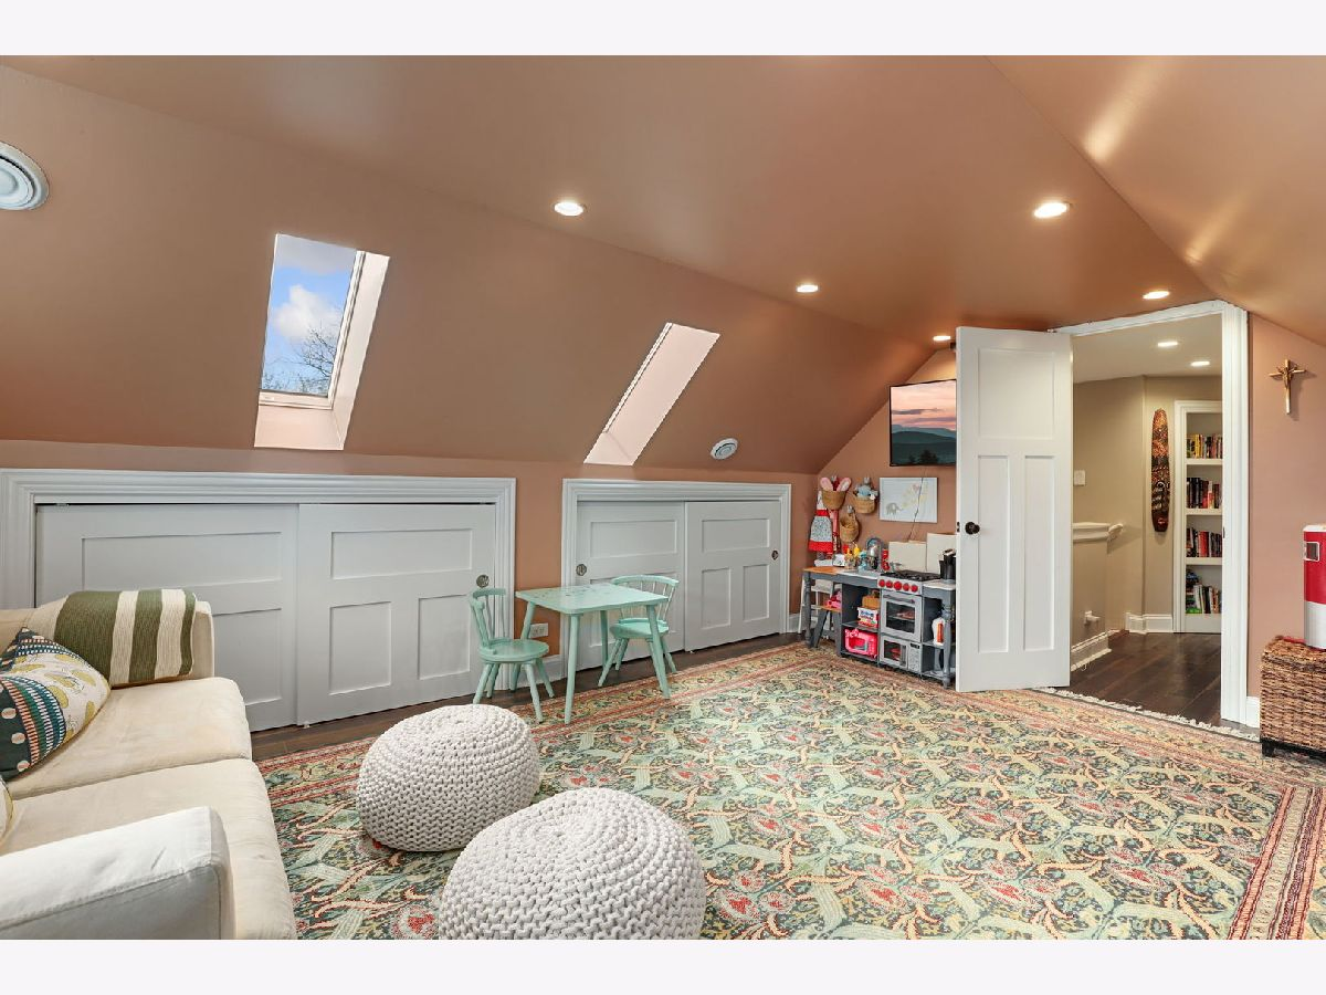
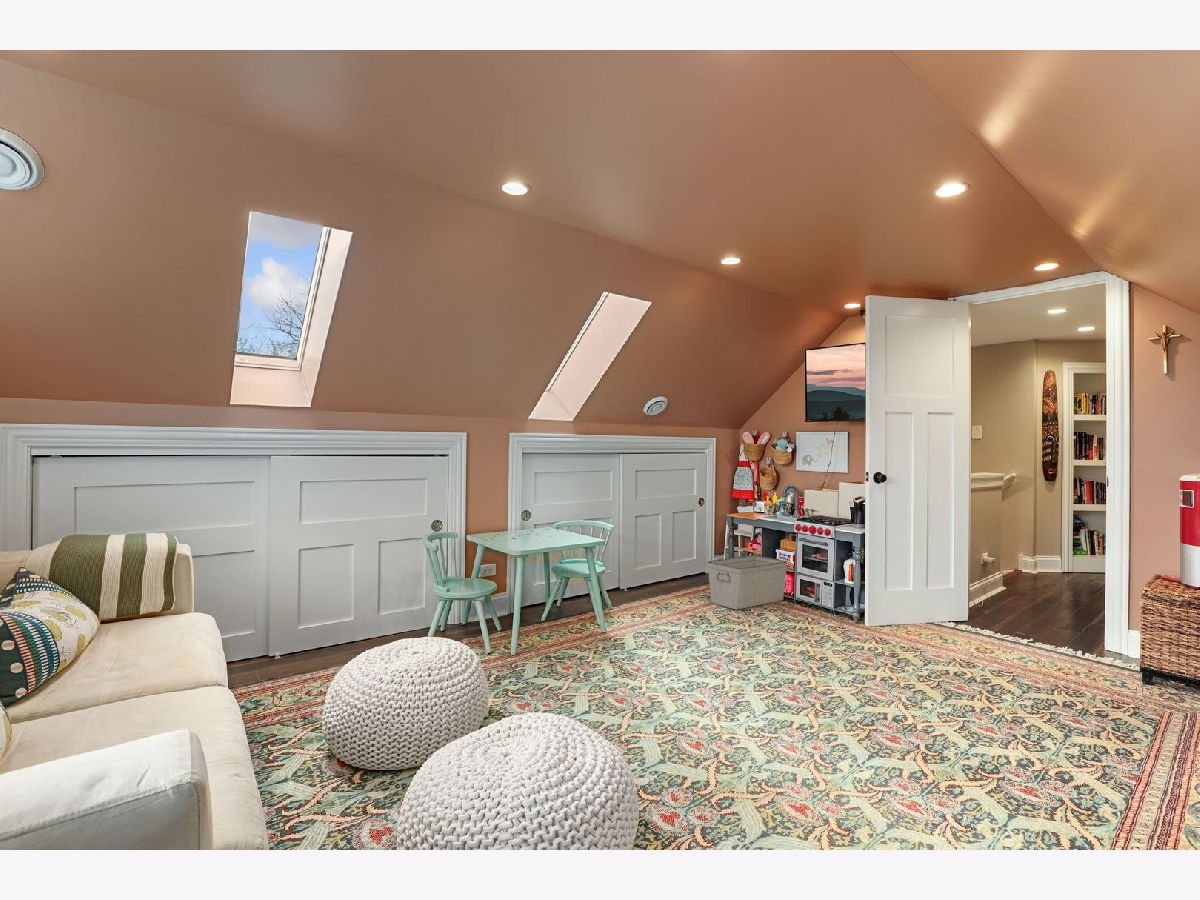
+ storage bin (747, 581)
